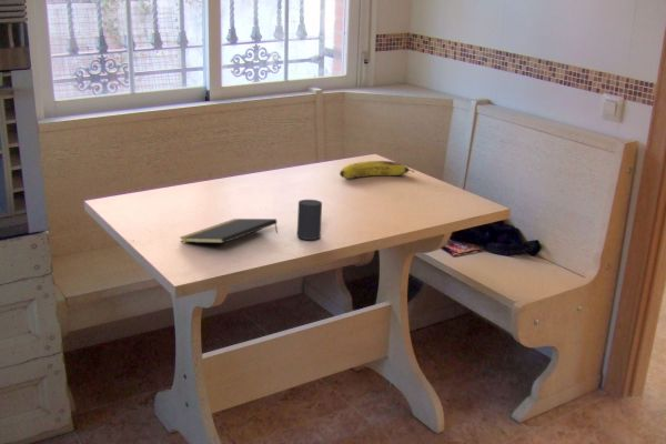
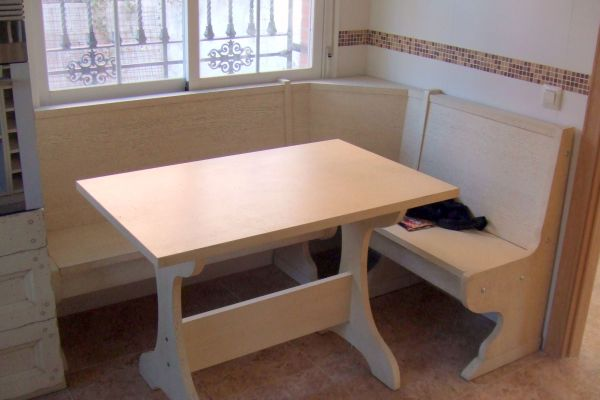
- cup (309, 219)
- notepad (229, 230)
- fruit (375, 171)
